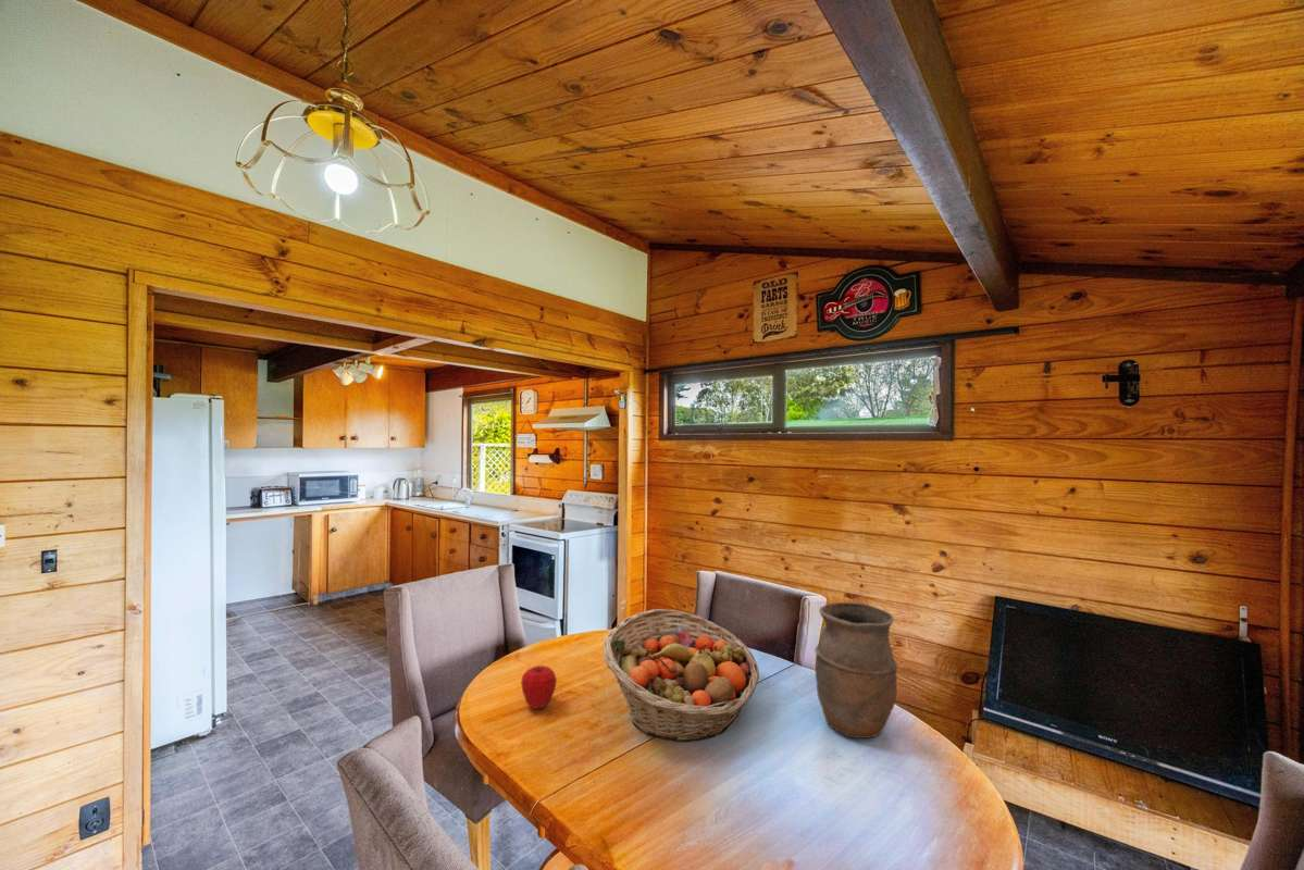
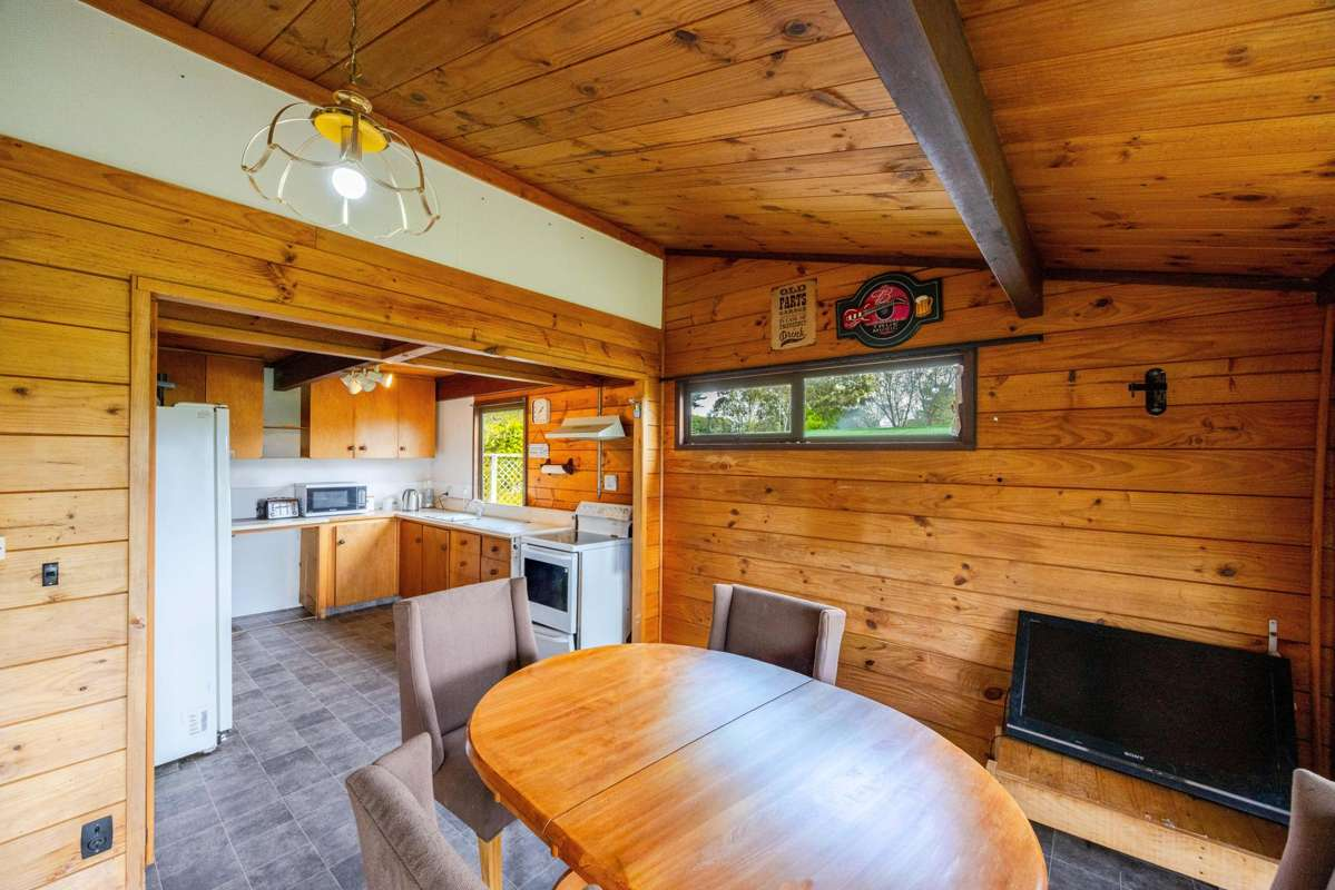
- vase (855, 669)
- fruit basket (682, 668)
- apple (538, 685)
